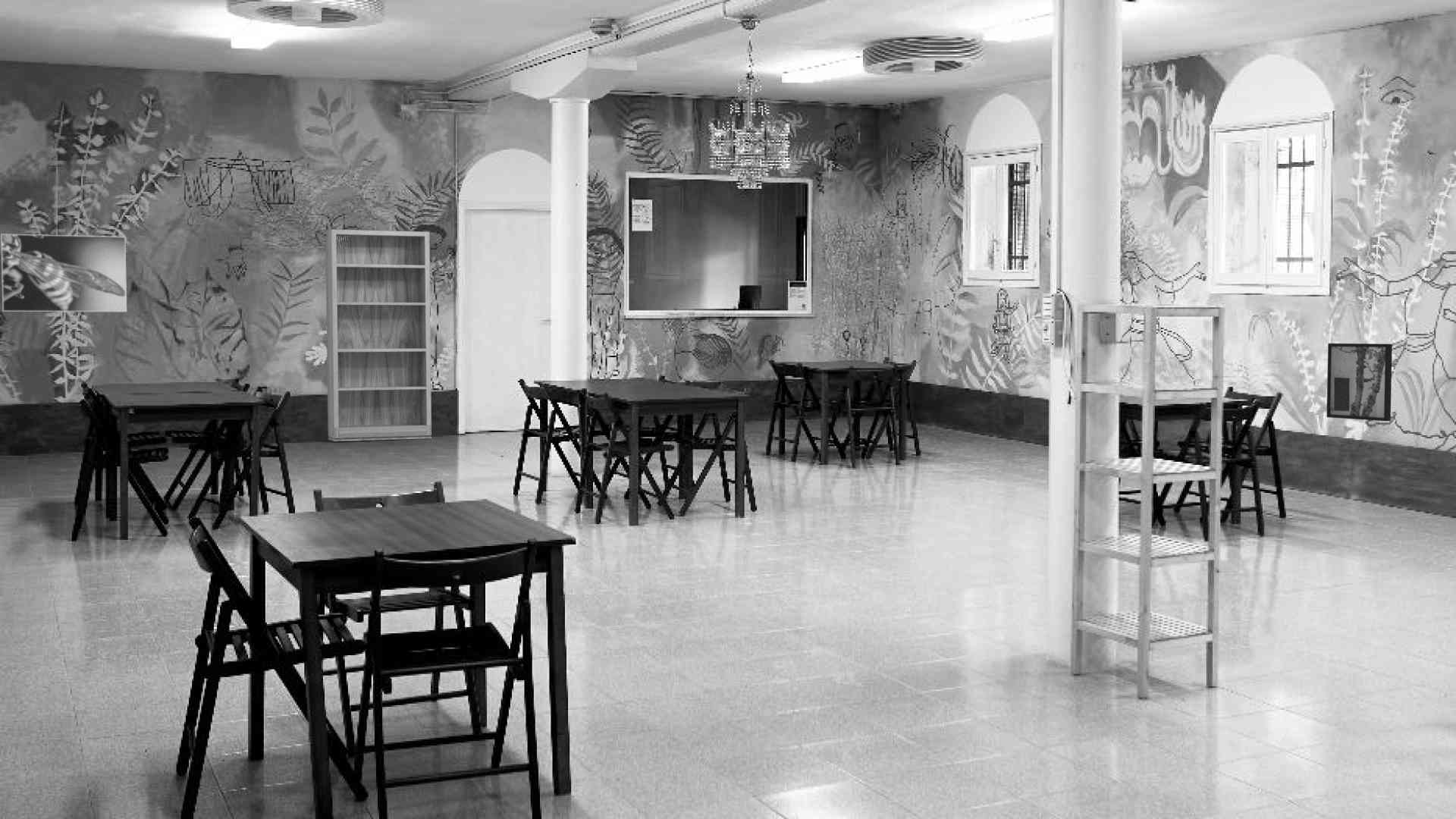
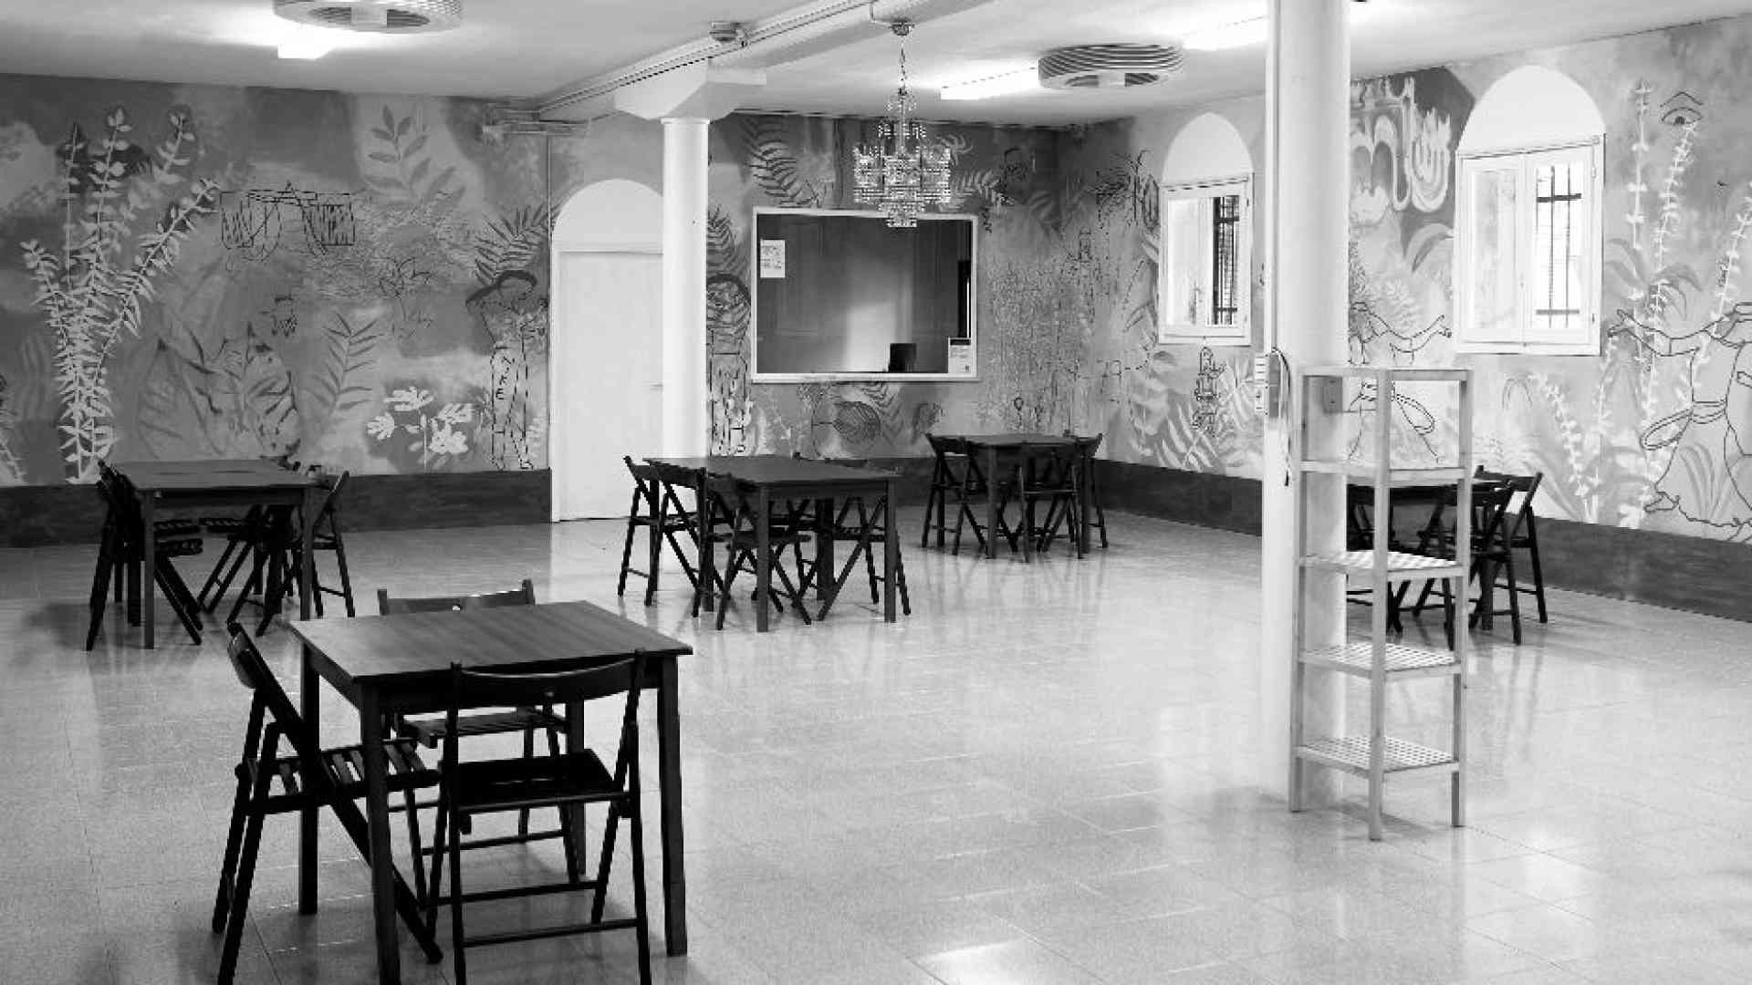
- bookshelf (378, 335)
- wall art (1358, 381)
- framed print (64, 273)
